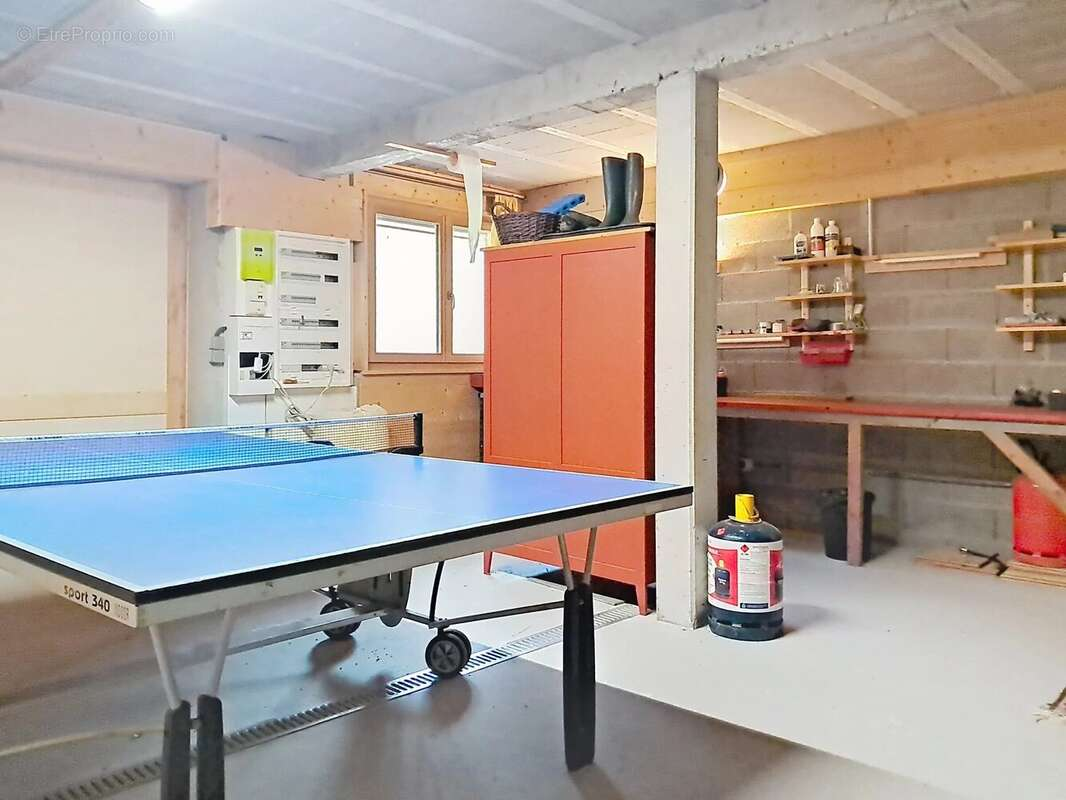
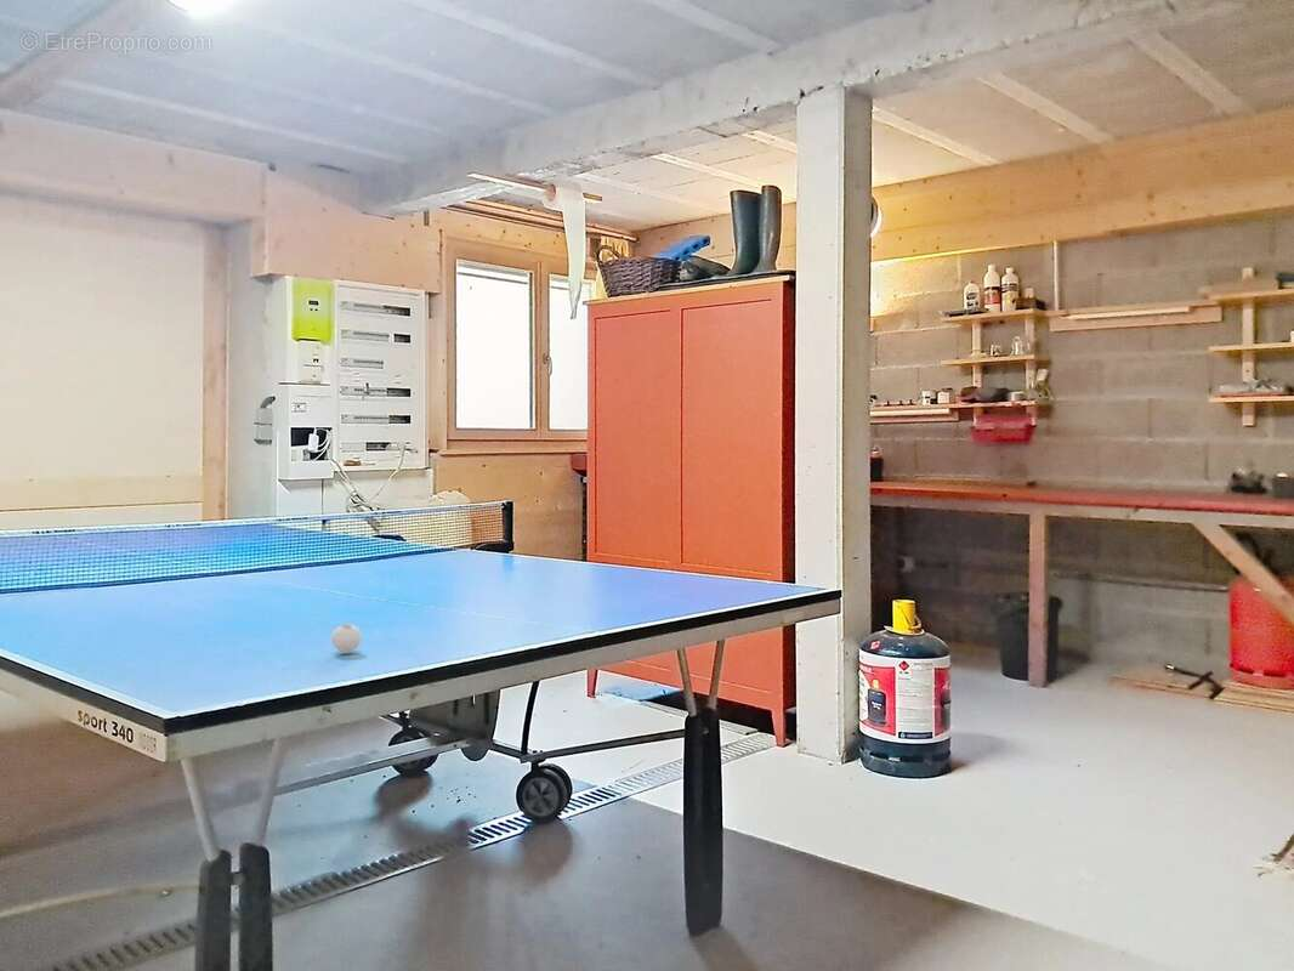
+ ping-pong ball (346, 637)
